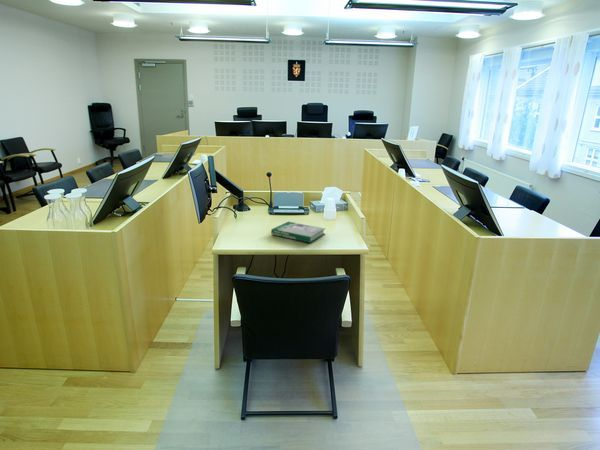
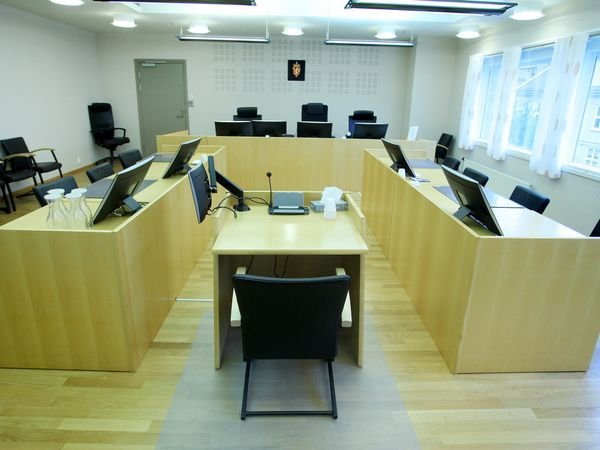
- book (298, 231)
